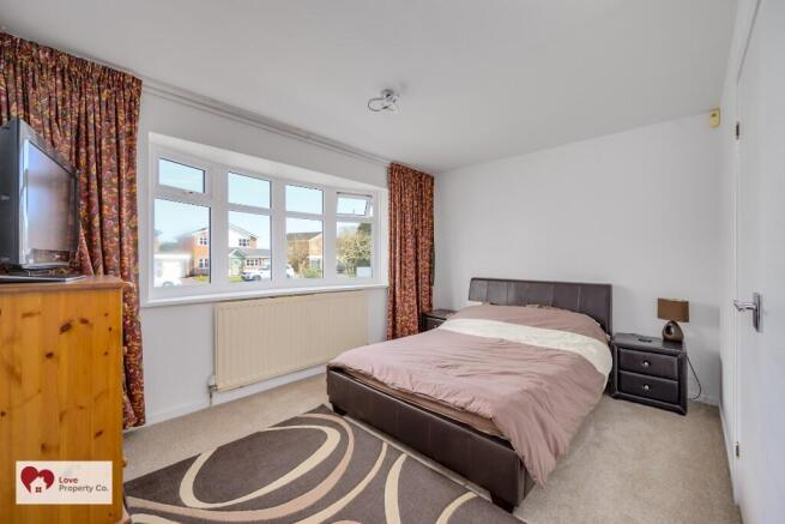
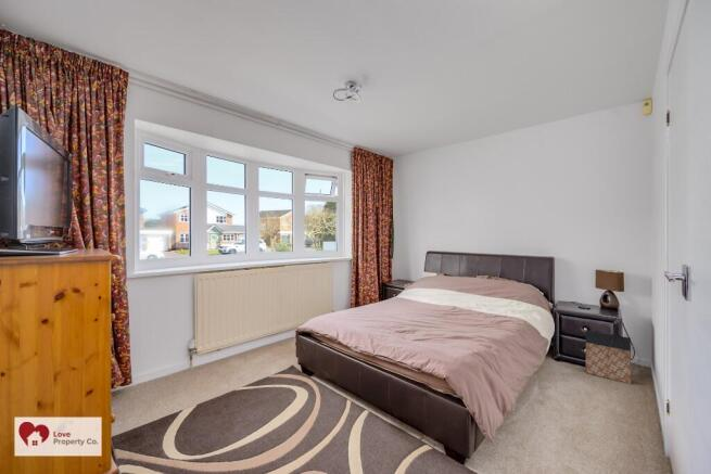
+ bag (607, 353)
